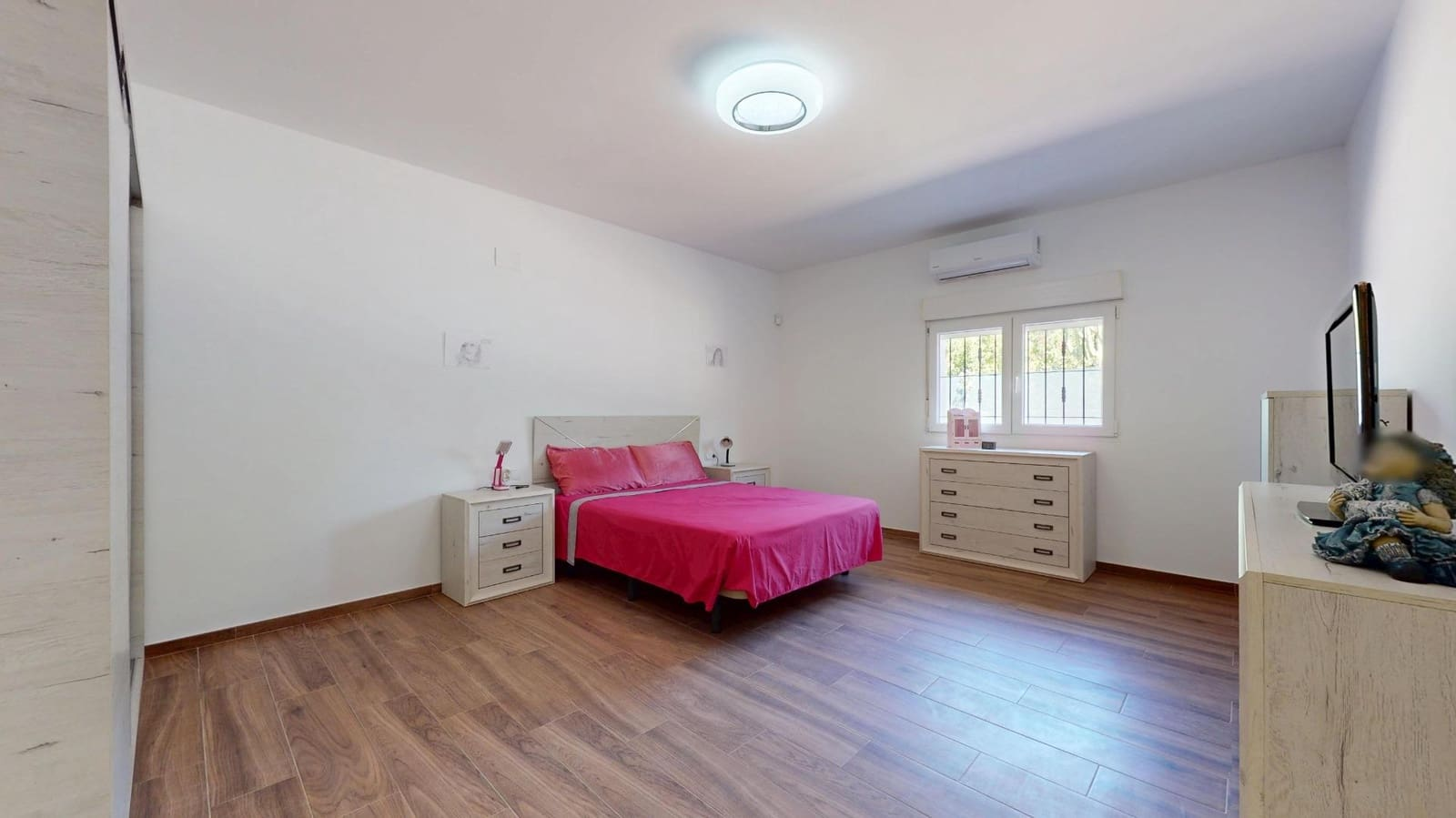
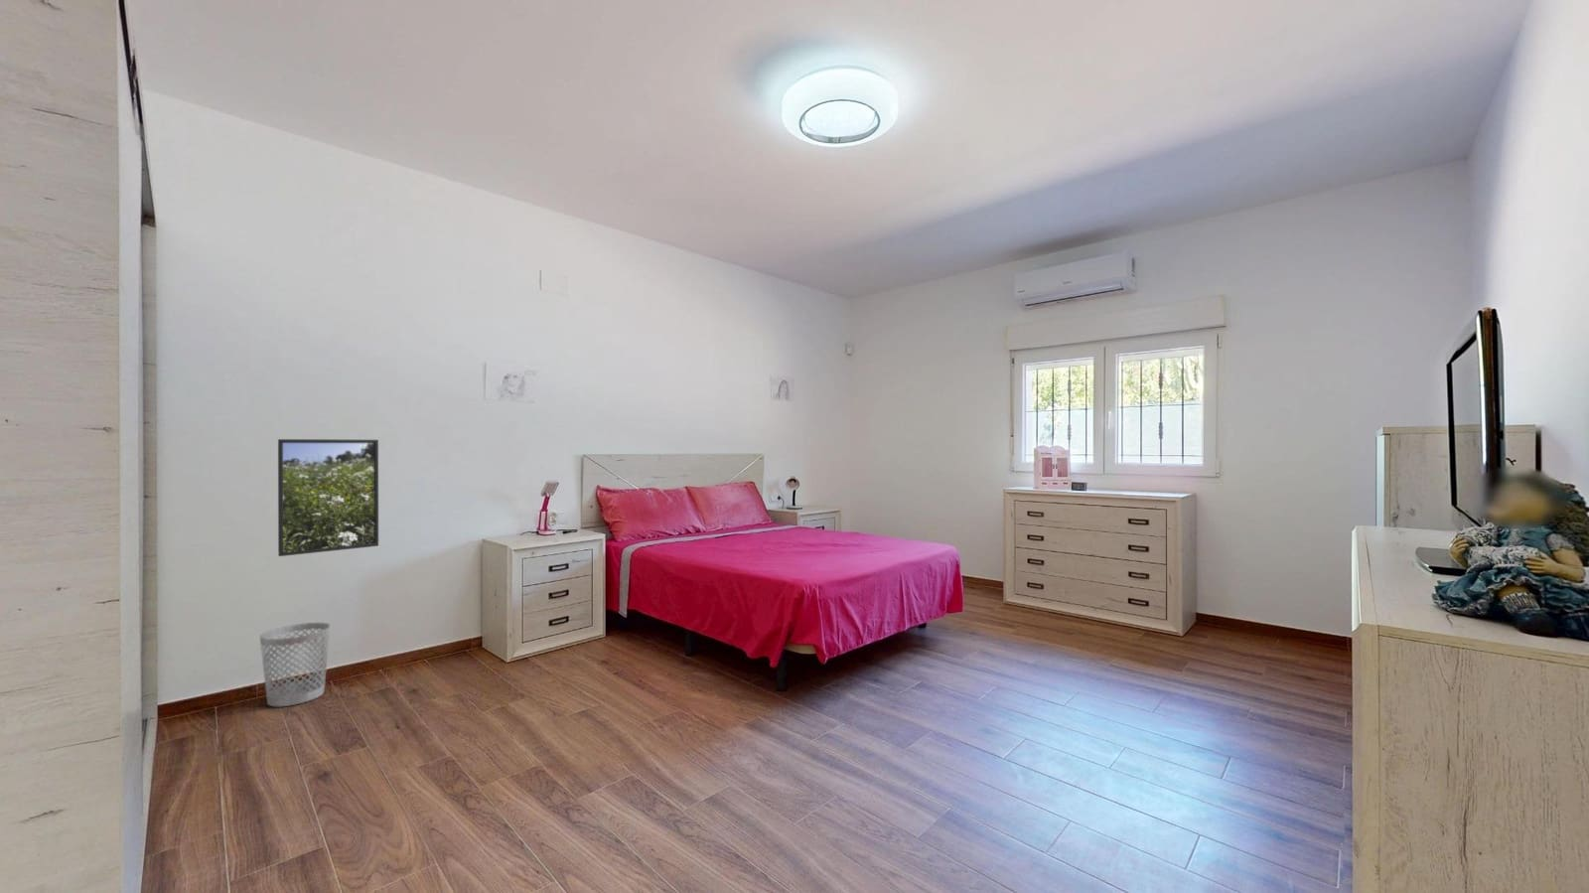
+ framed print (330, 495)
+ wastebasket (295, 665)
